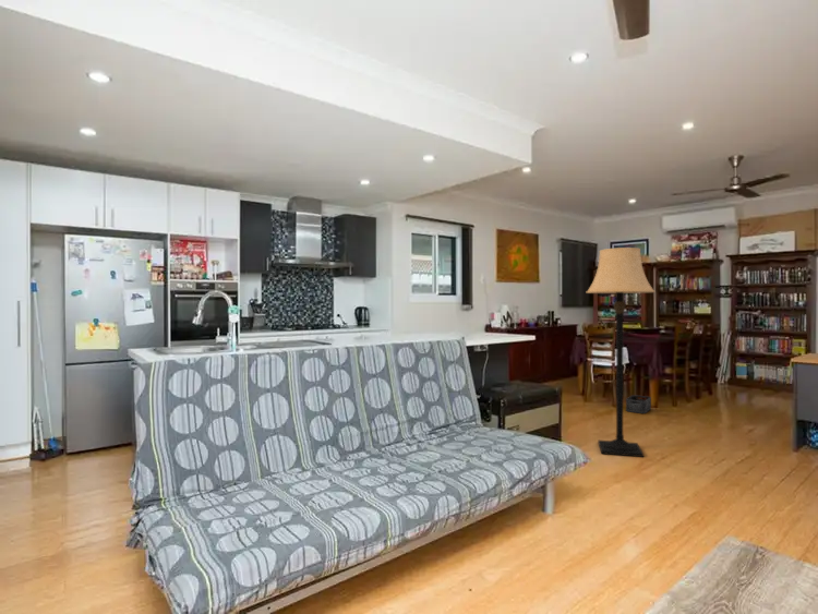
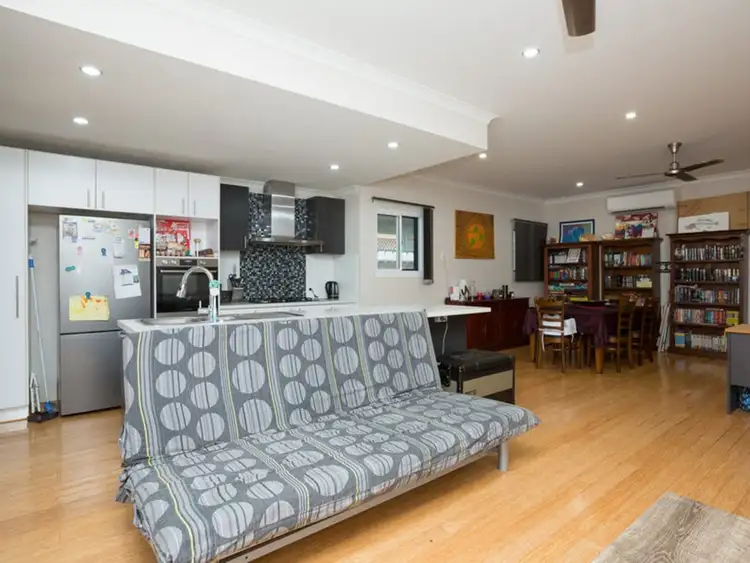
- storage bin (638, 404)
- lamp (619, 349)
